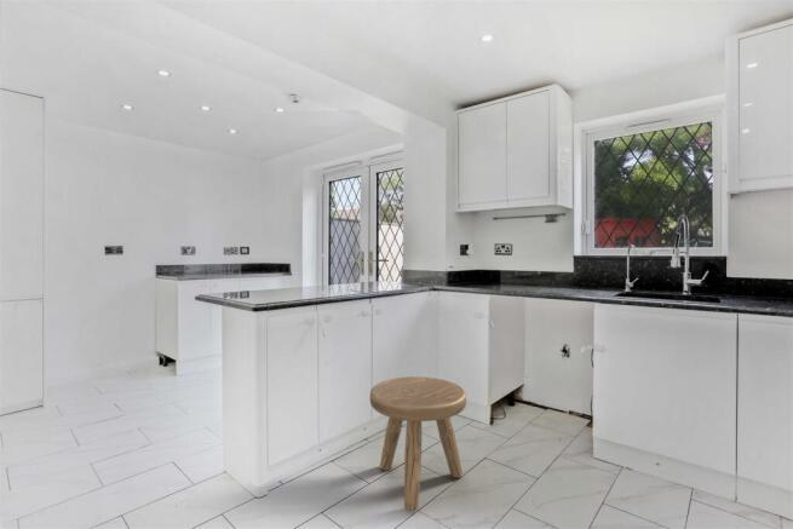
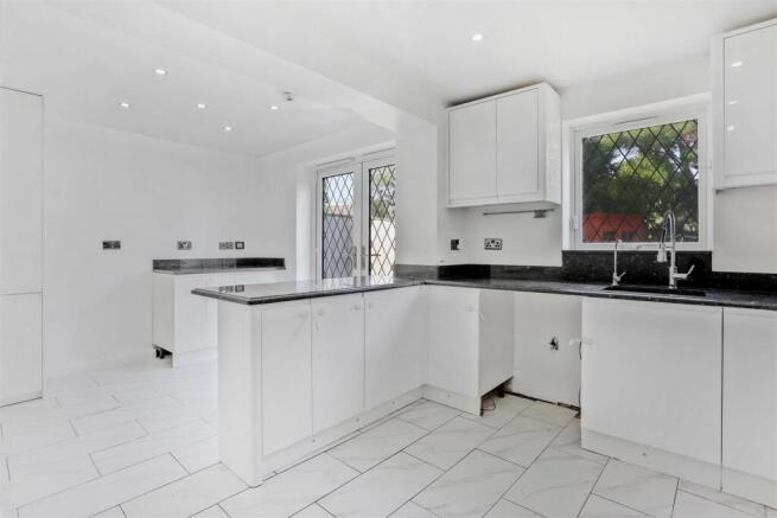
- stool (416, 436)
